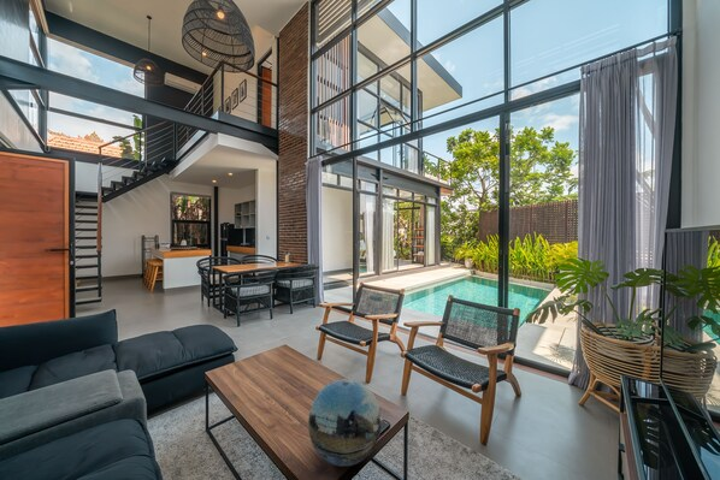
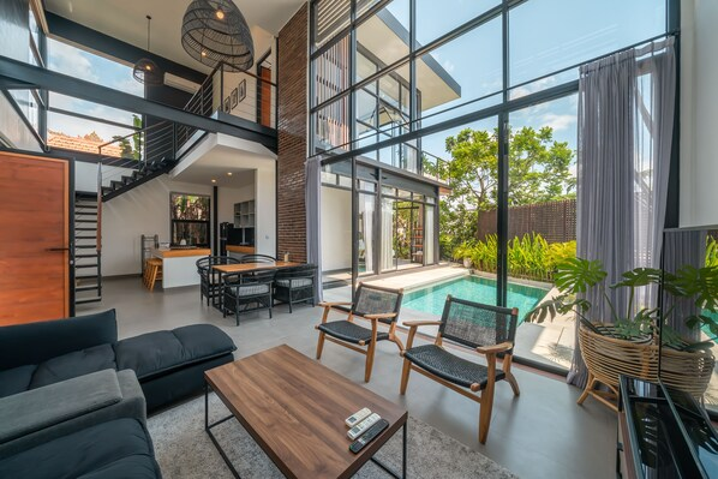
- decorative orb (344, 419)
